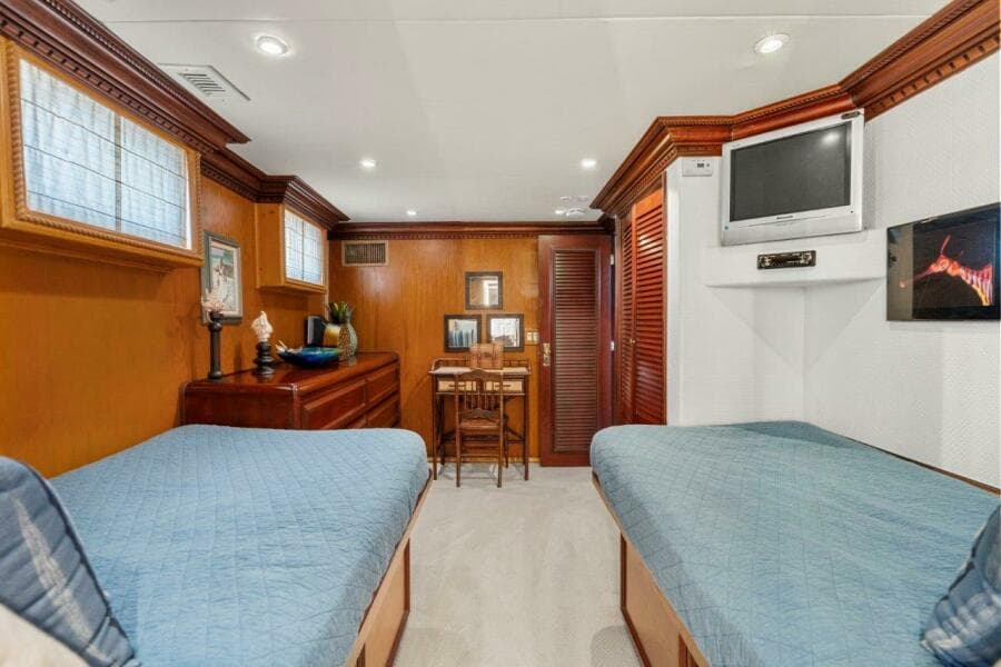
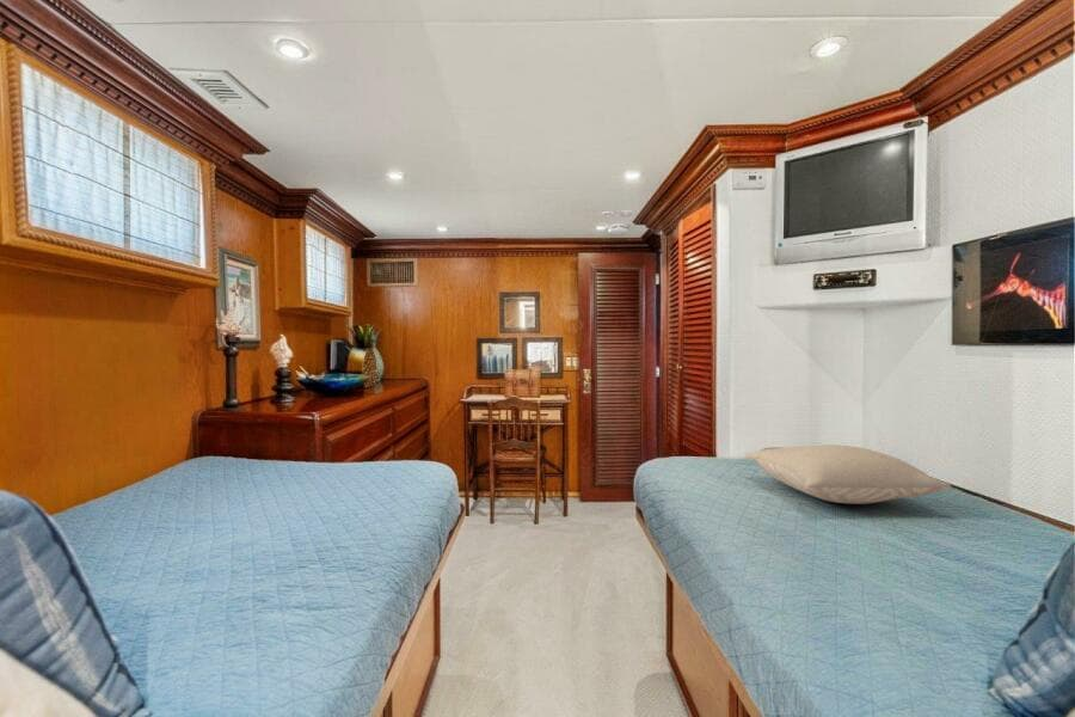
+ pillow (833, 470)
